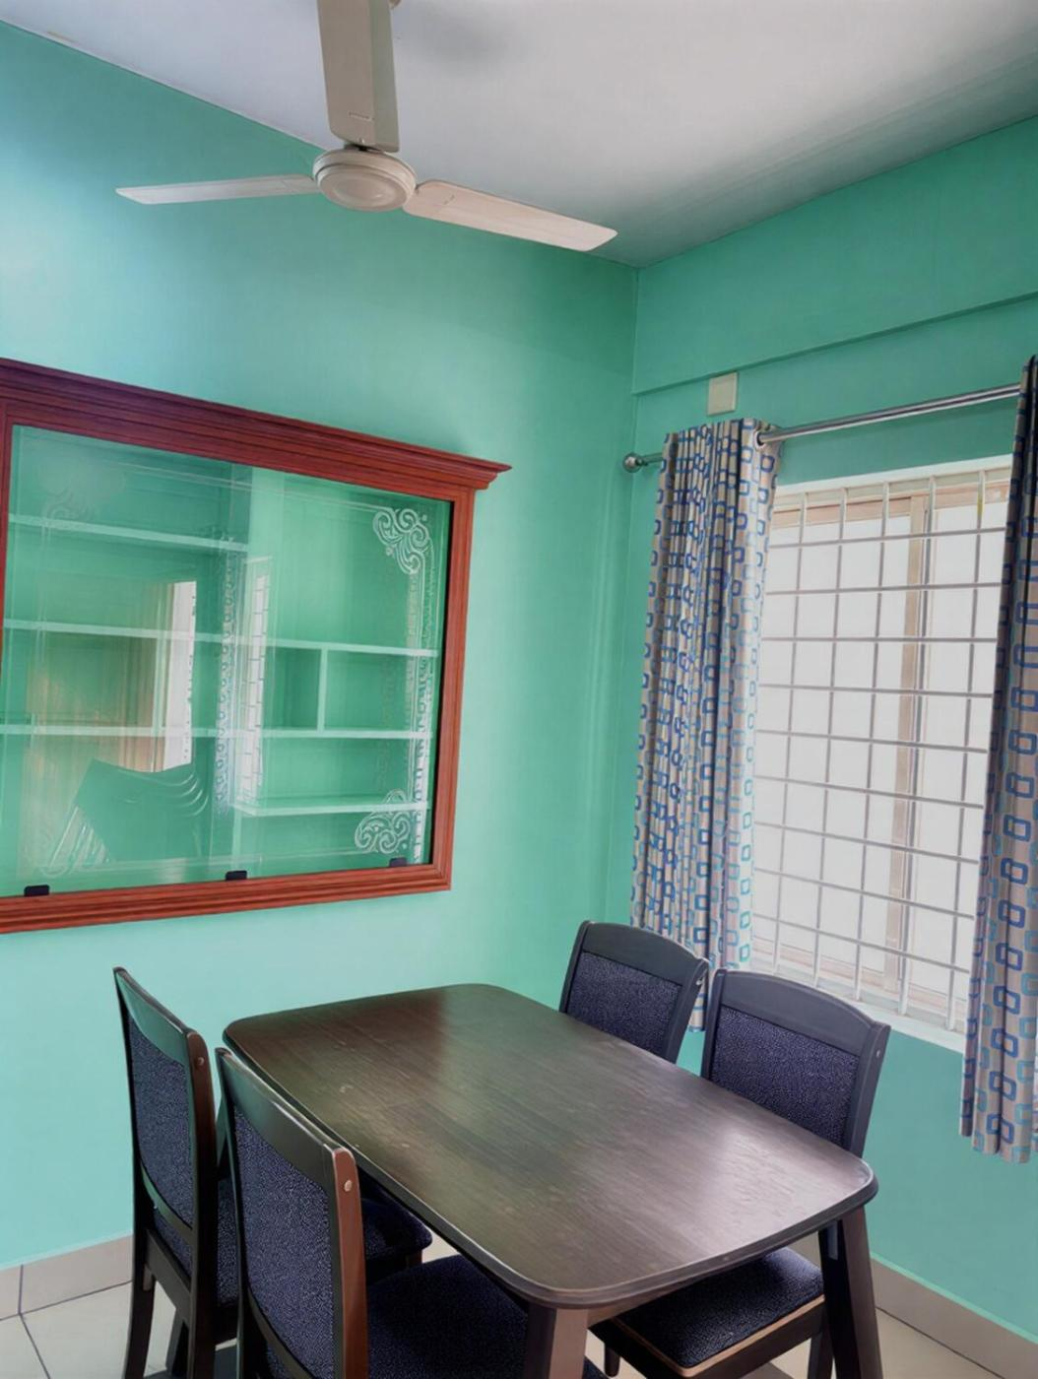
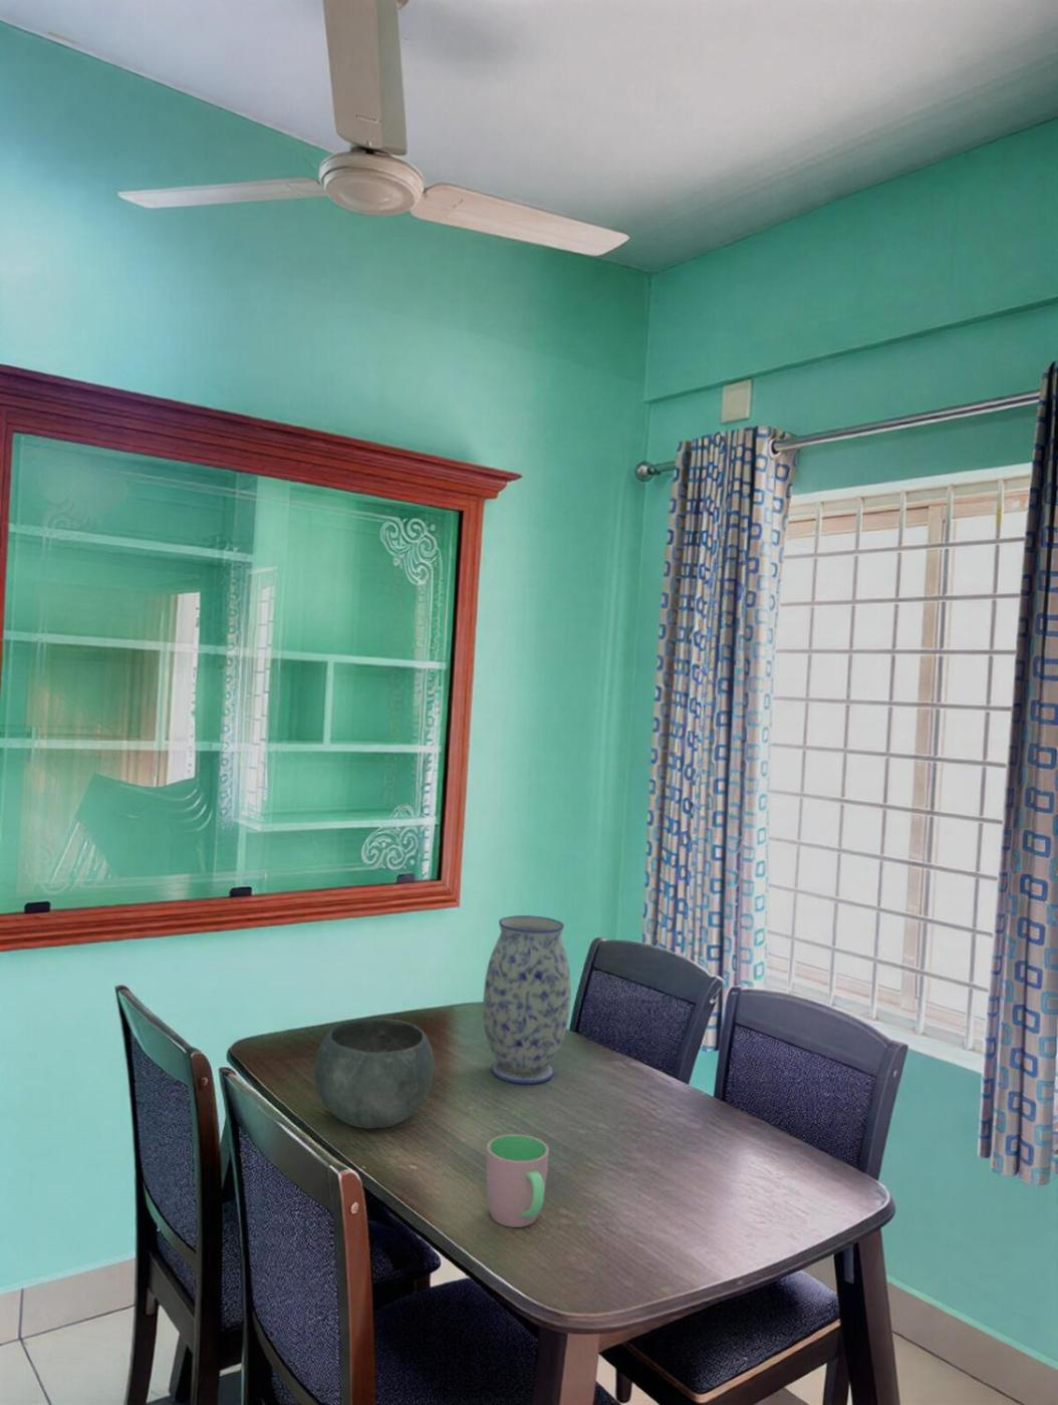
+ vase (527, 997)
+ cup (520, 1186)
+ bowl (375, 1077)
